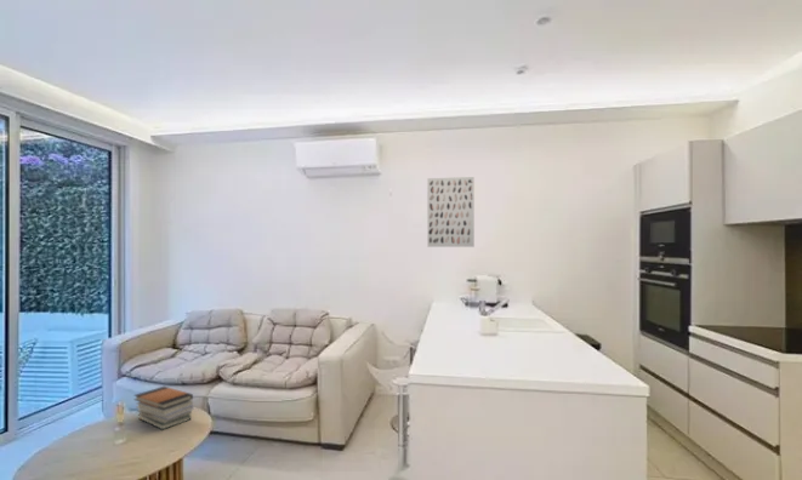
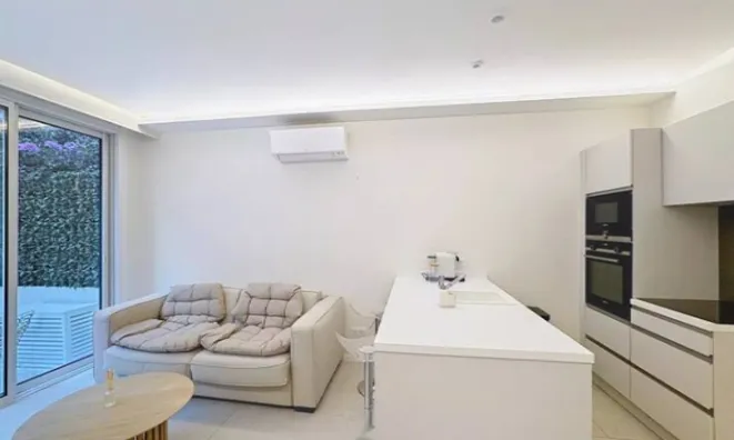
- book stack (164, 406)
- wall art (450, 212)
